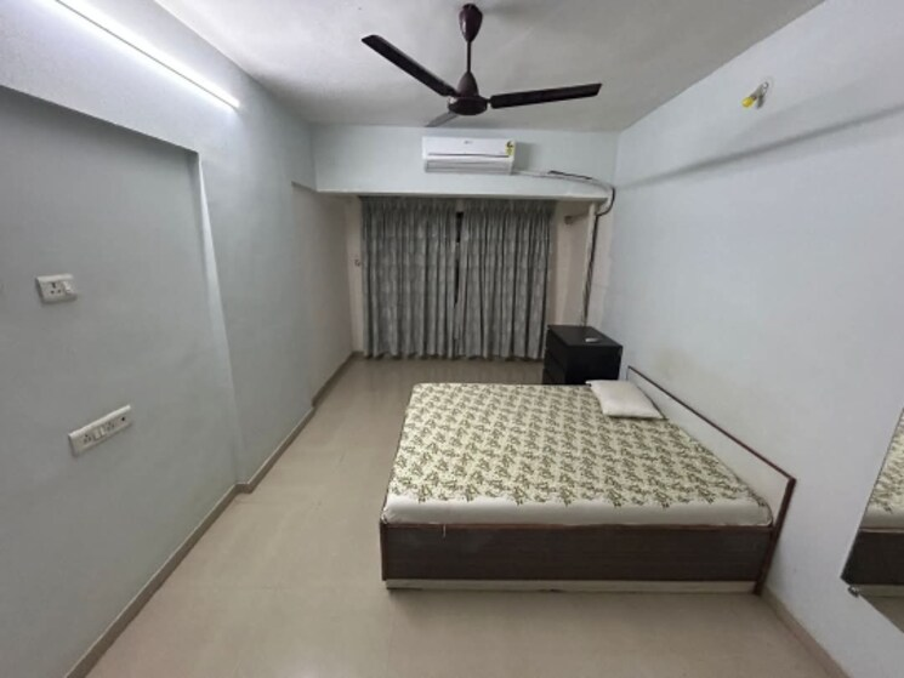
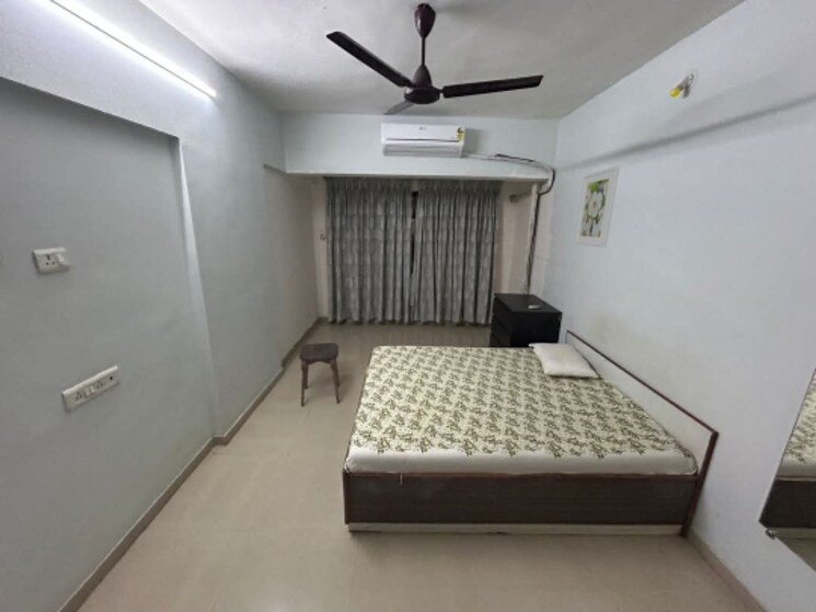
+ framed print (594, 209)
+ stool (324, 362)
